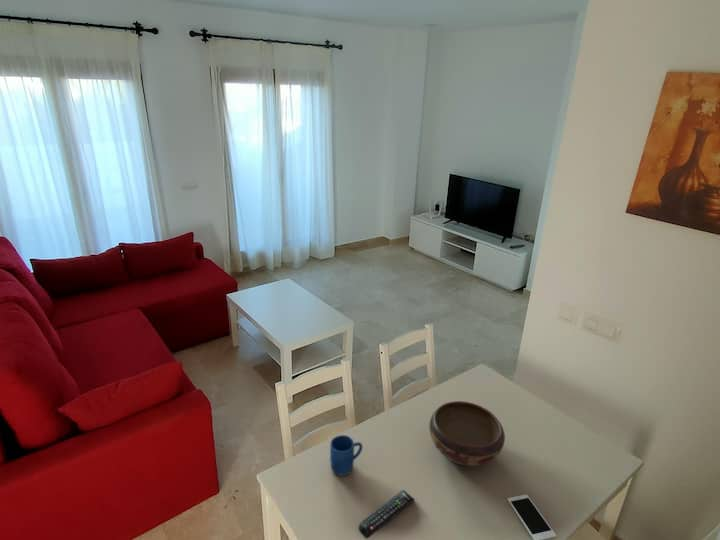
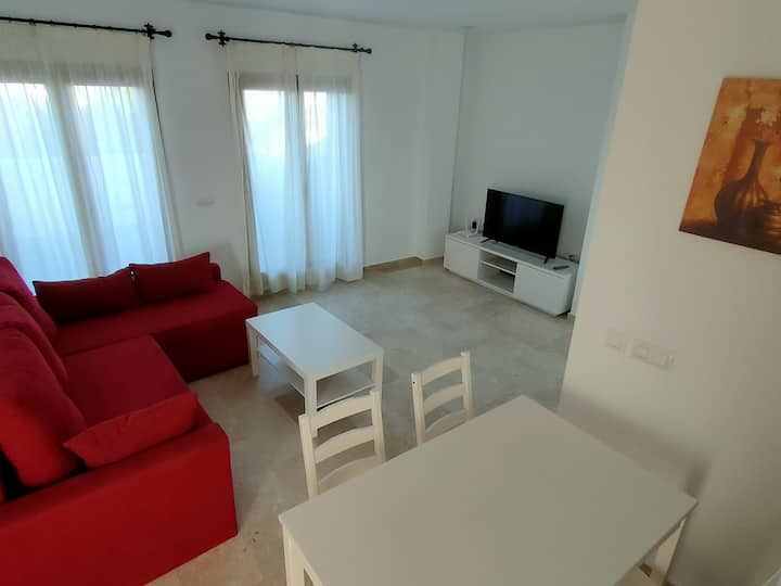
- mug (346, 454)
- remote control (387, 512)
- decorative bowl (465, 436)
- cell phone (530, 516)
